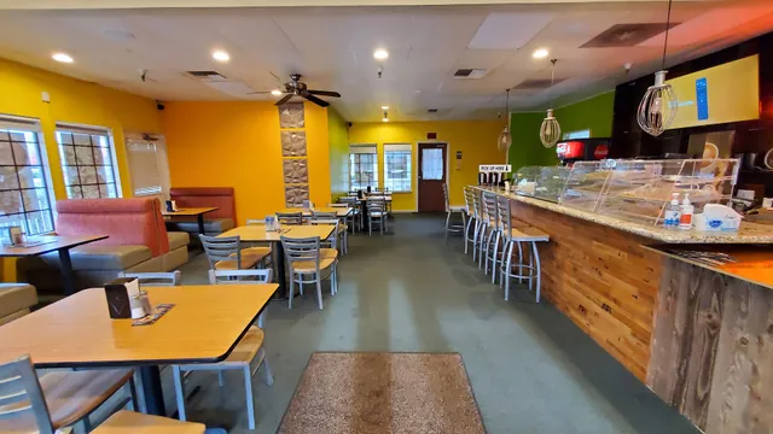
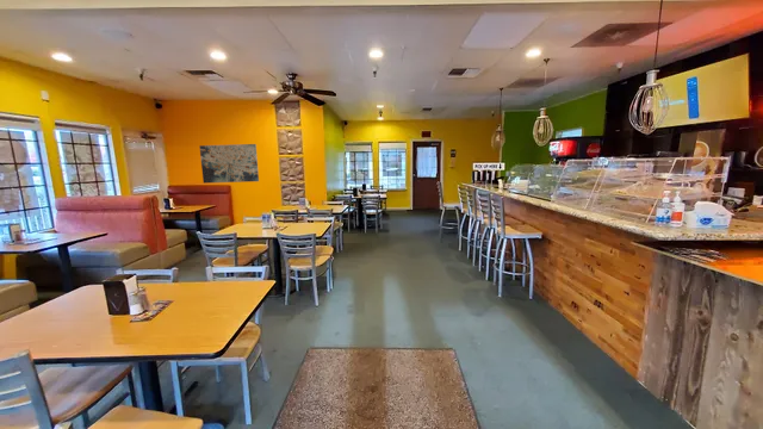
+ wall art (229, 163)
